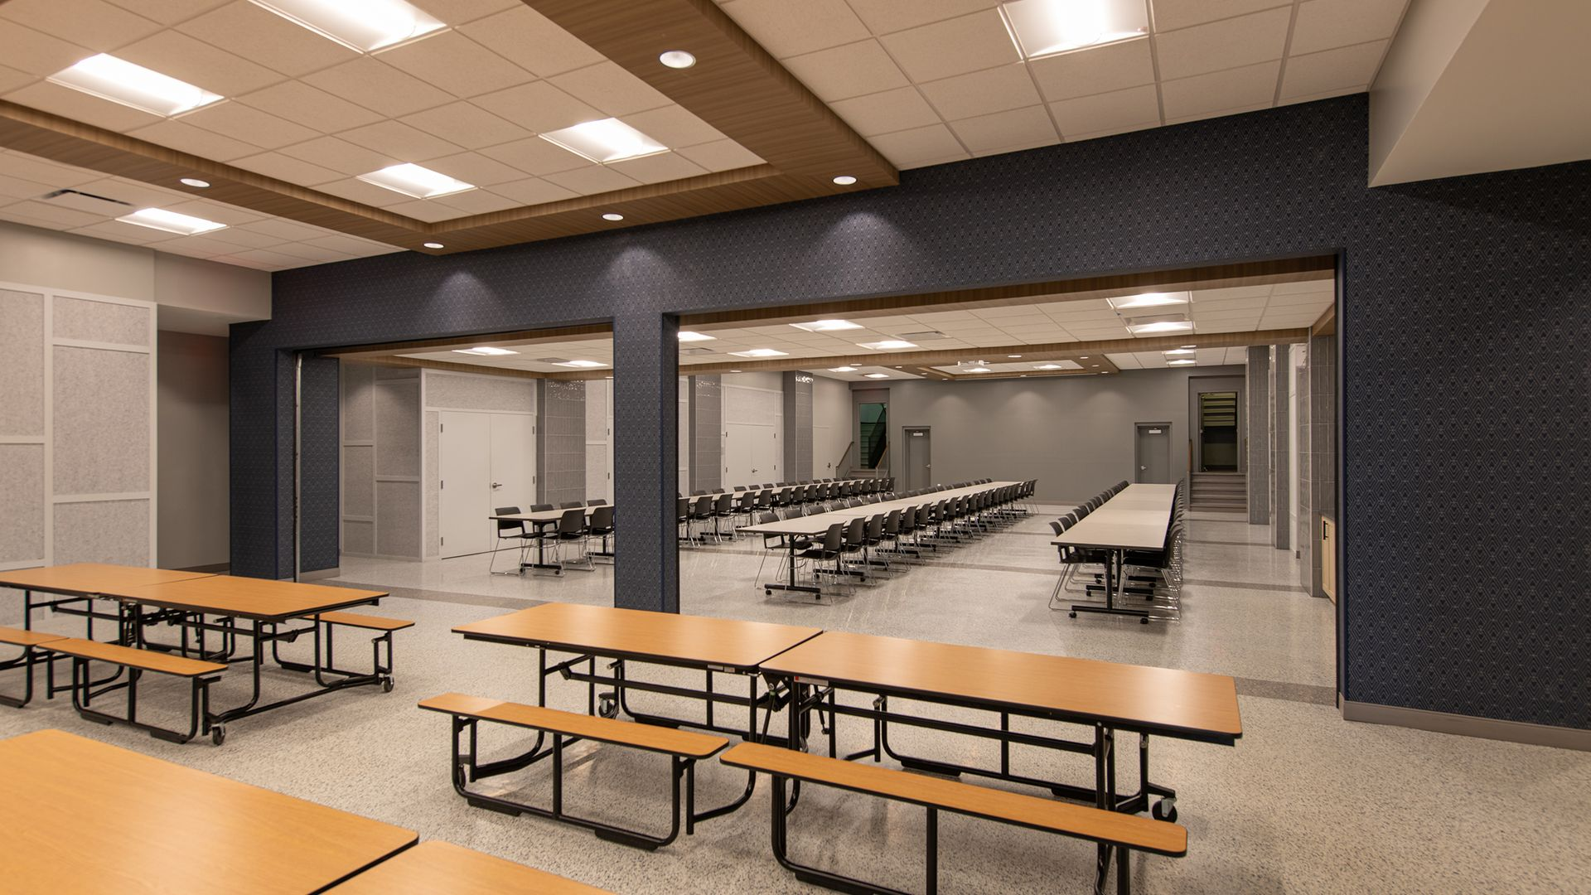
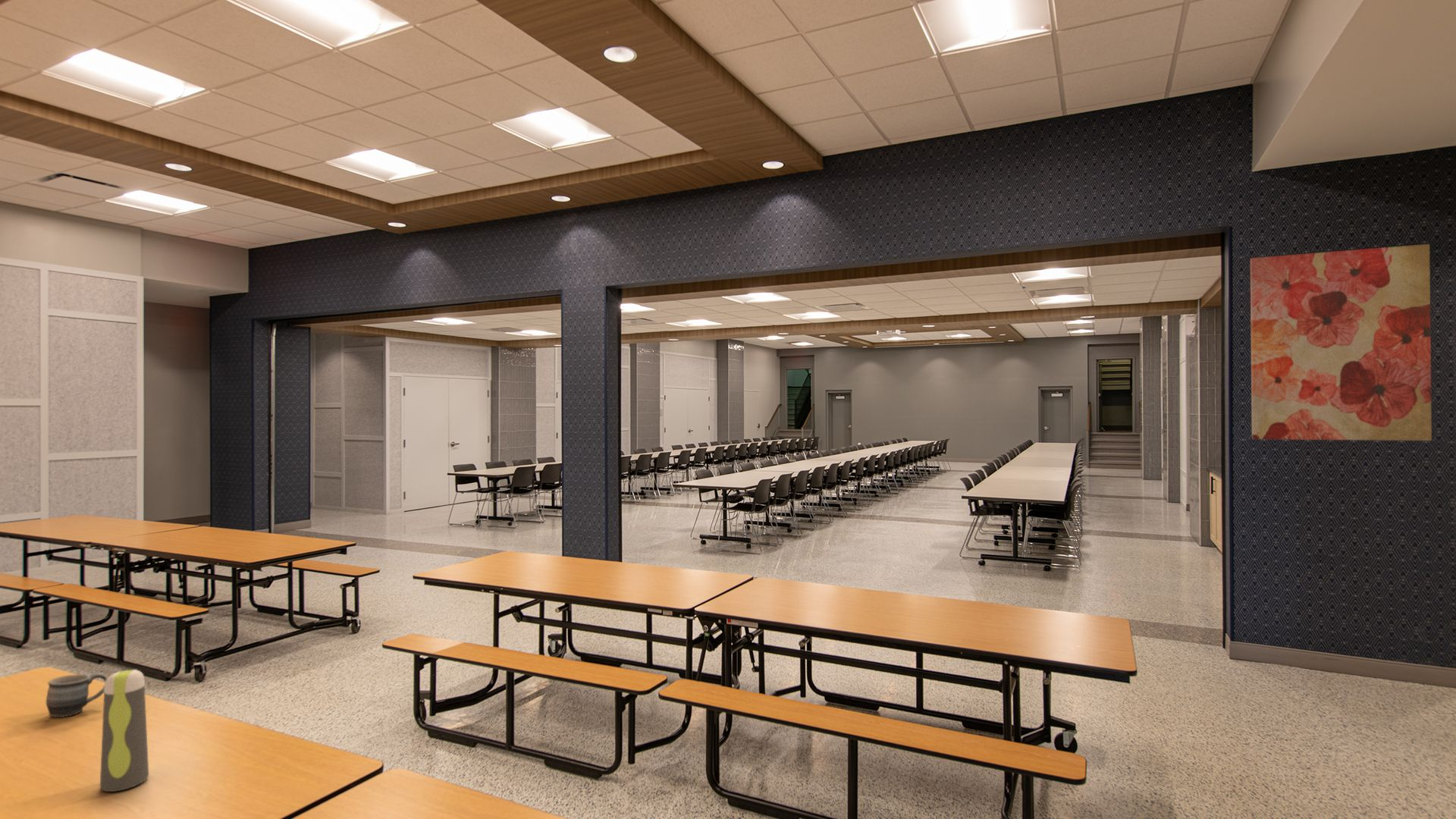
+ mug (76, 693)
+ water bottle (124, 727)
+ wall art (1336, 345)
